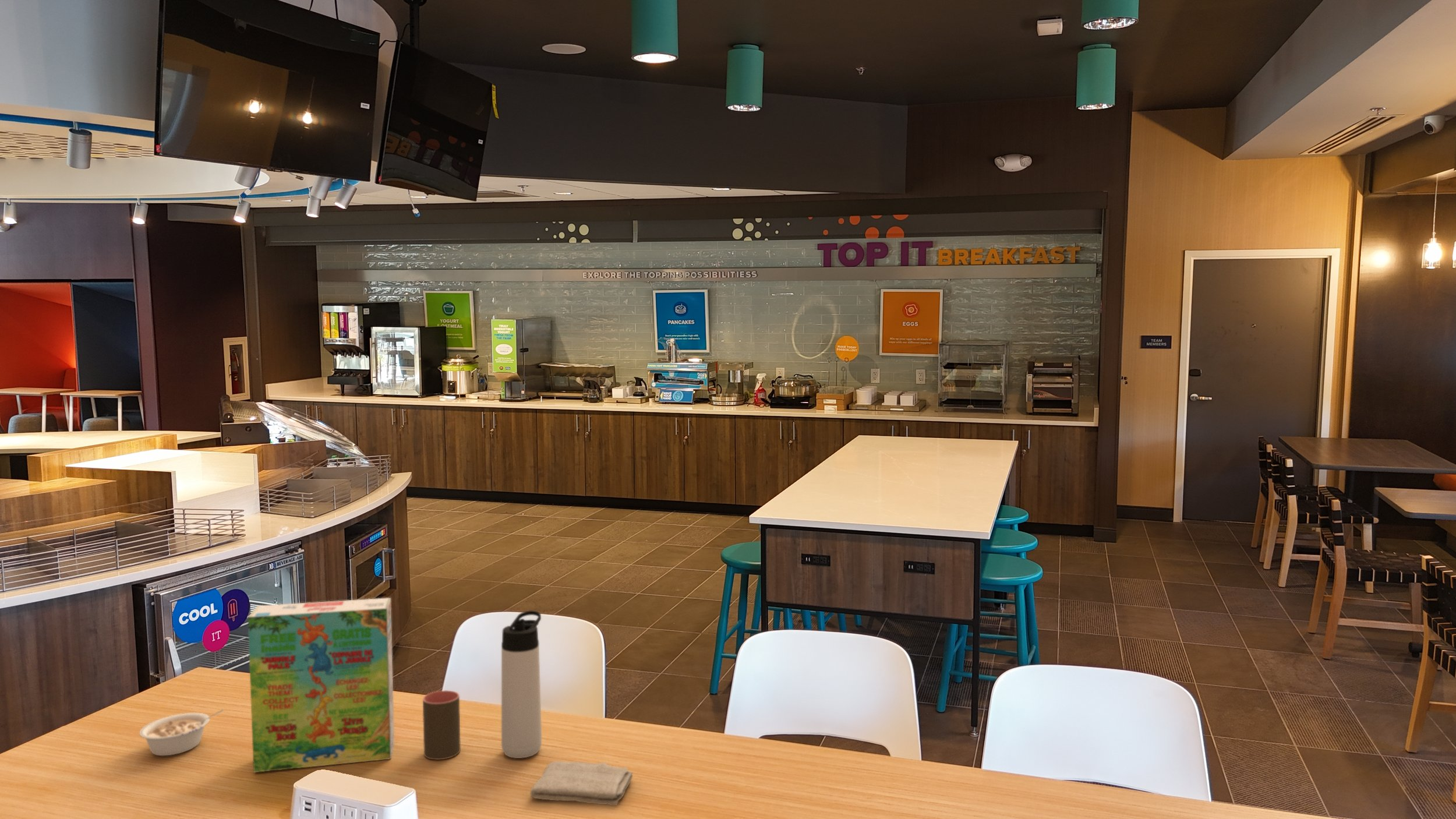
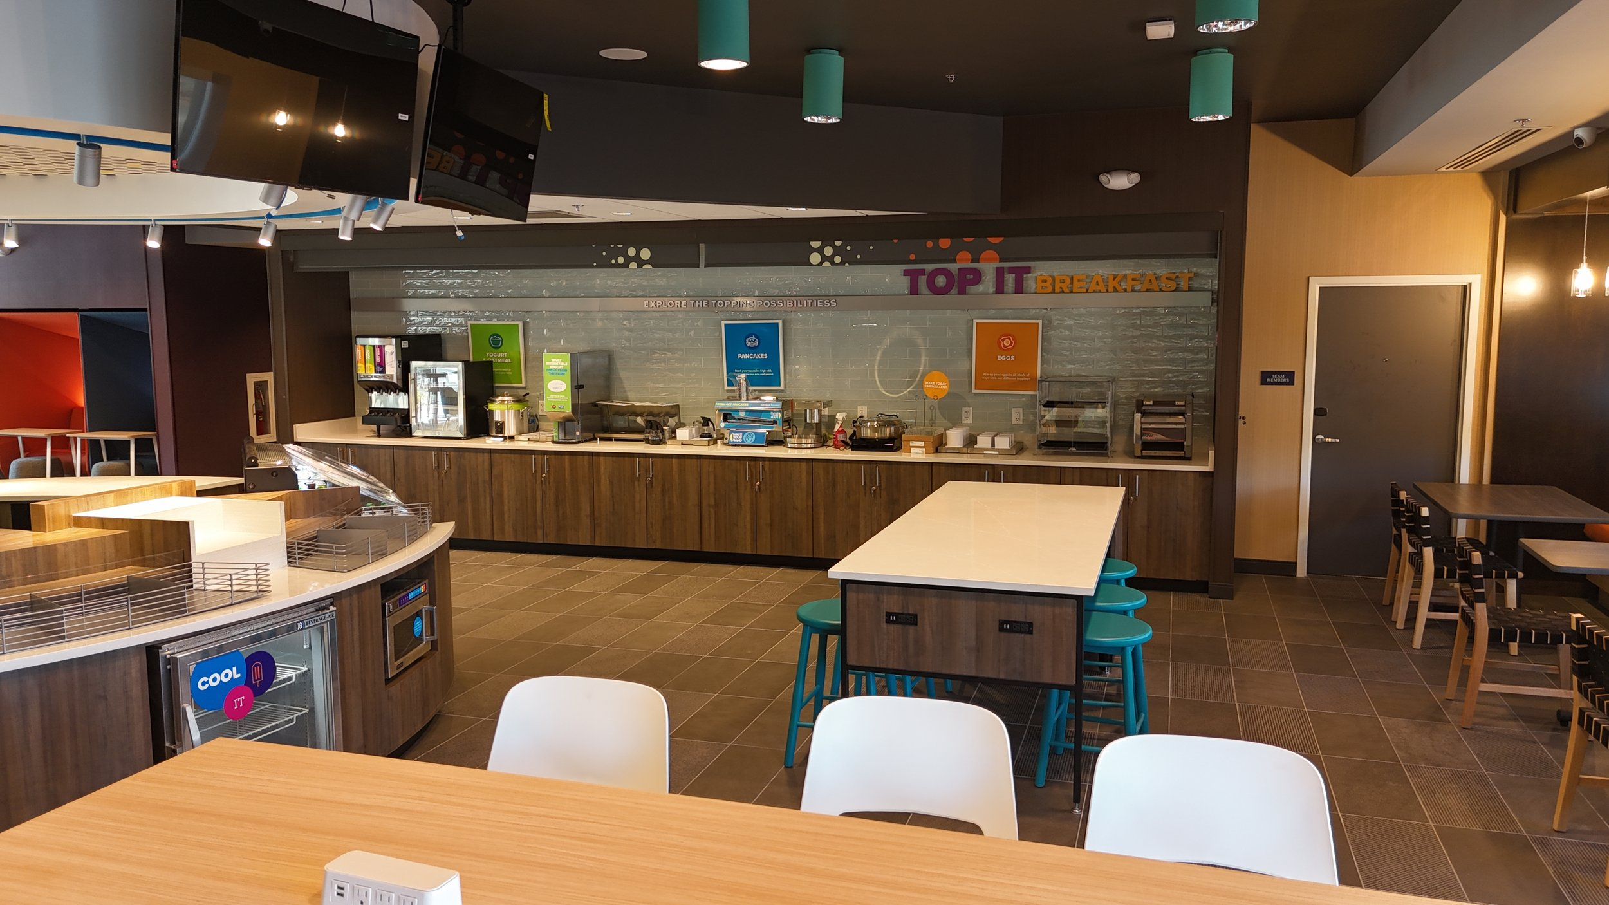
- cereal box (324, 682)
- cup (441, 725)
- washcloth (582, 782)
- legume (178, 732)
- thermos bottle (524, 683)
